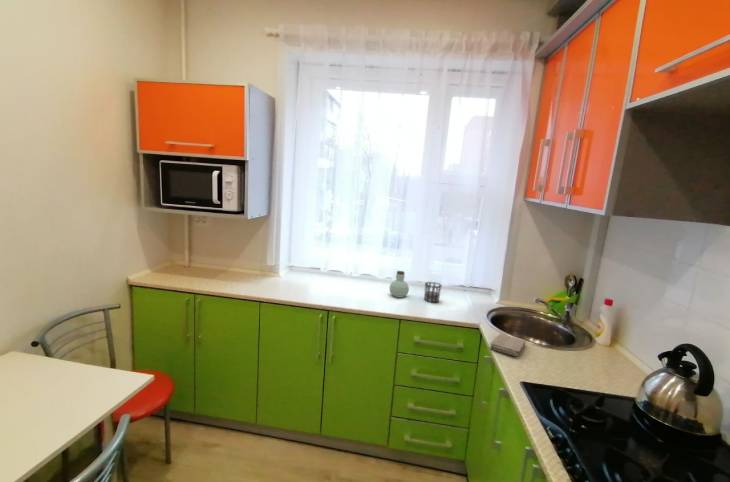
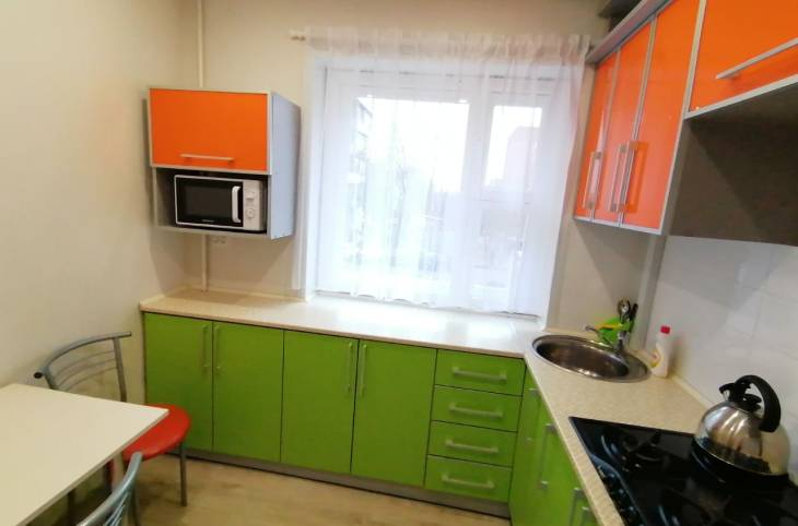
- cup (432, 292)
- washcloth (508, 343)
- jar (399, 283)
